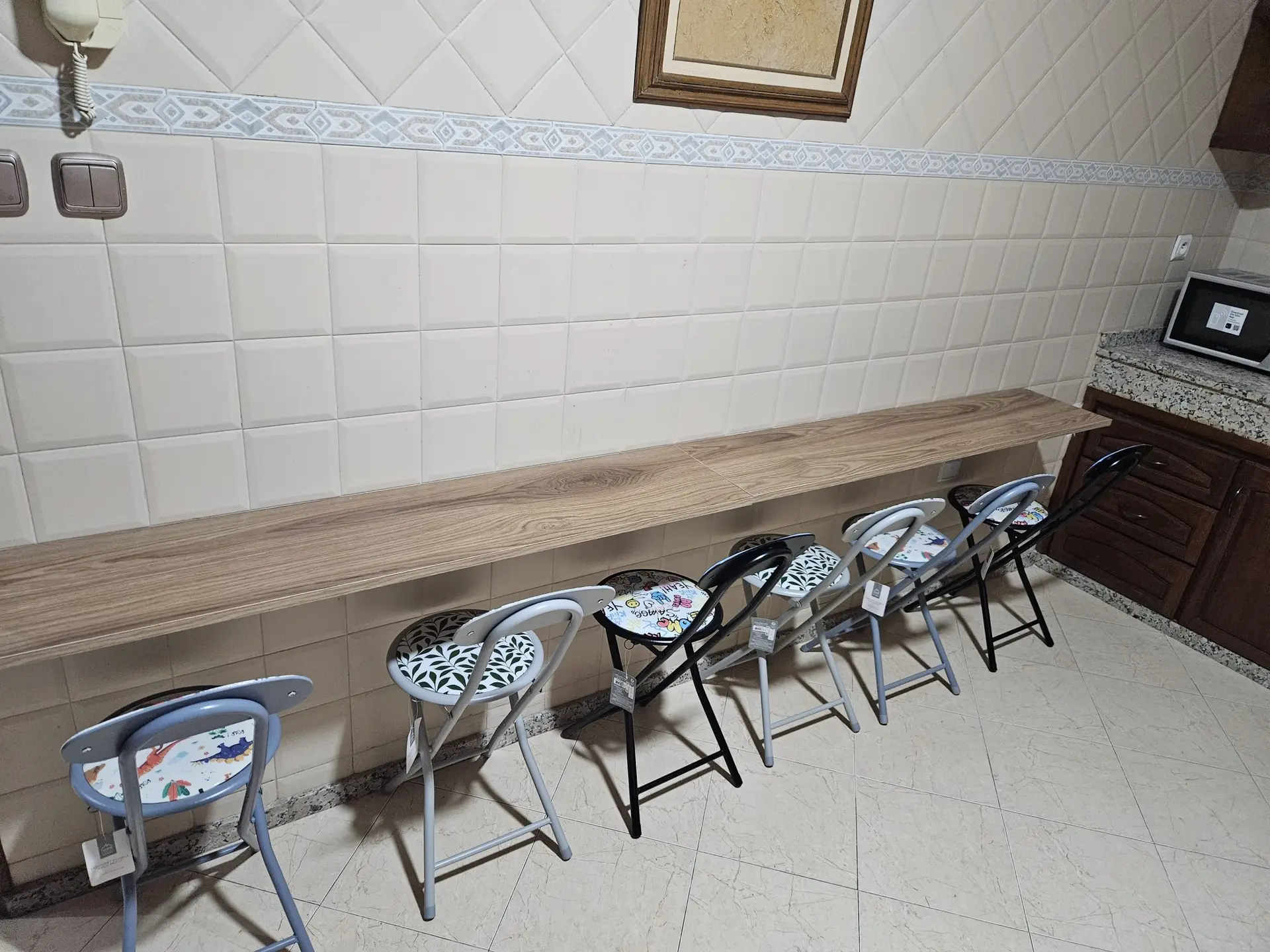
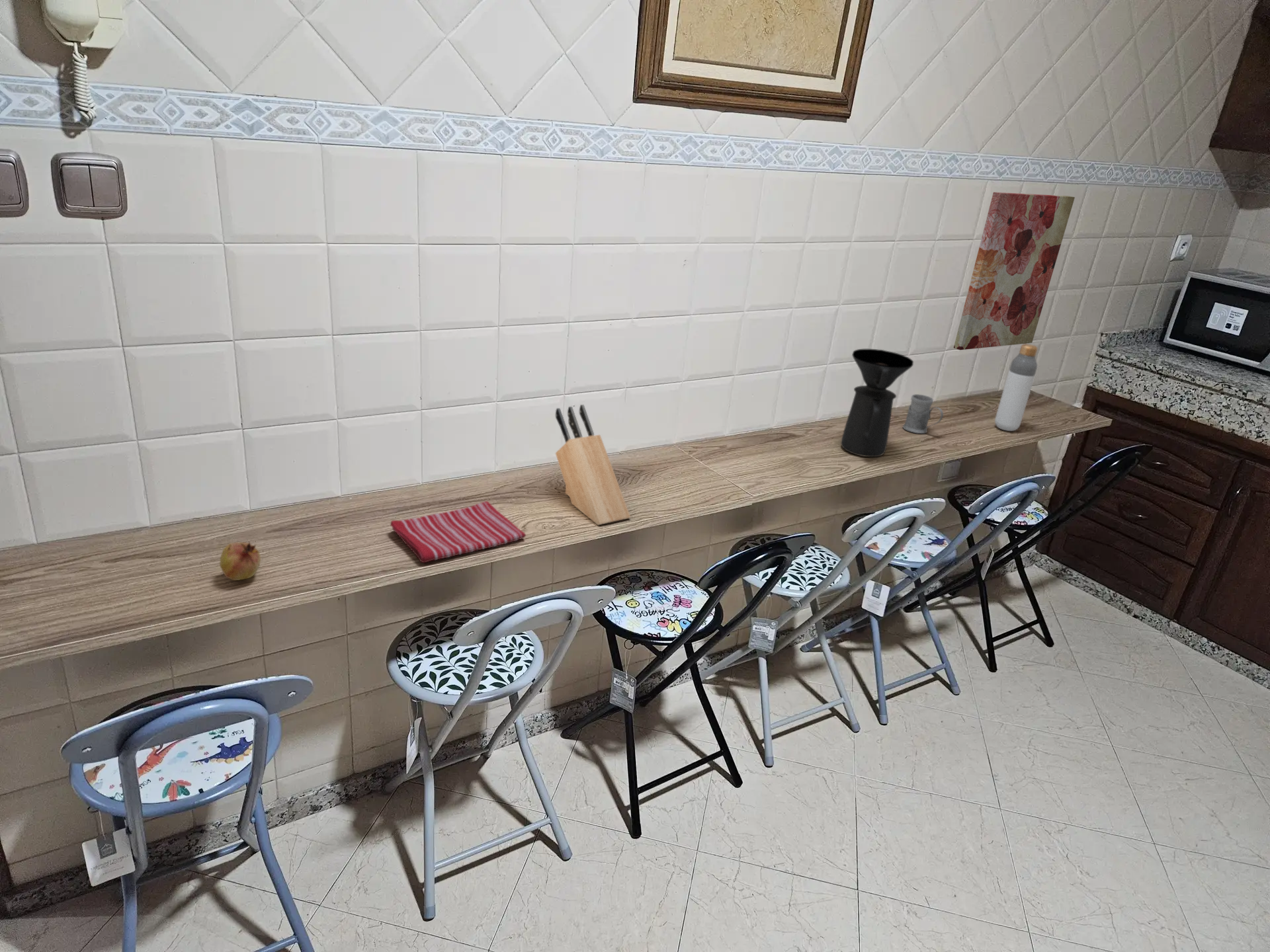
+ mug (924, 416)
+ dish towel (457, 530)
+ knife block (589, 461)
+ bottle (1017, 387)
+ fruit (240, 559)
+ coffee maker (872, 404)
+ wall art (1014, 272)
